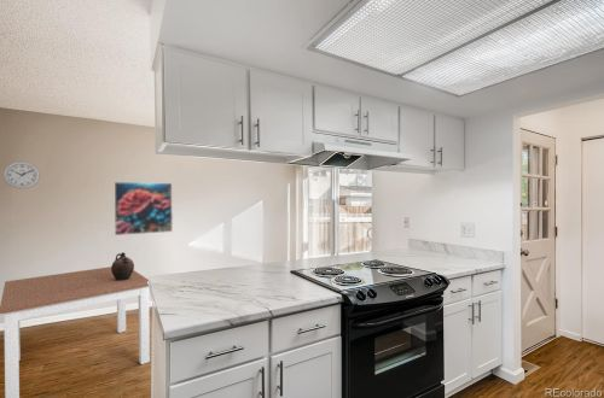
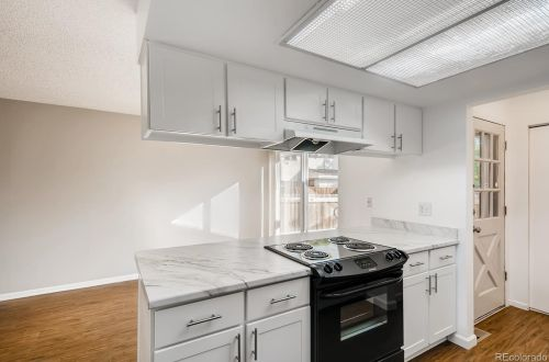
- ceramic jug (122, 265)
- dining table (76, 308)
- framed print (144, 207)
- wall clock (22, 175)
